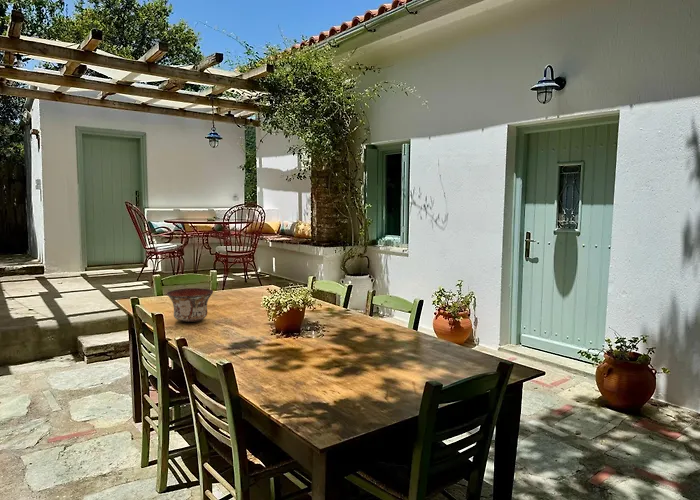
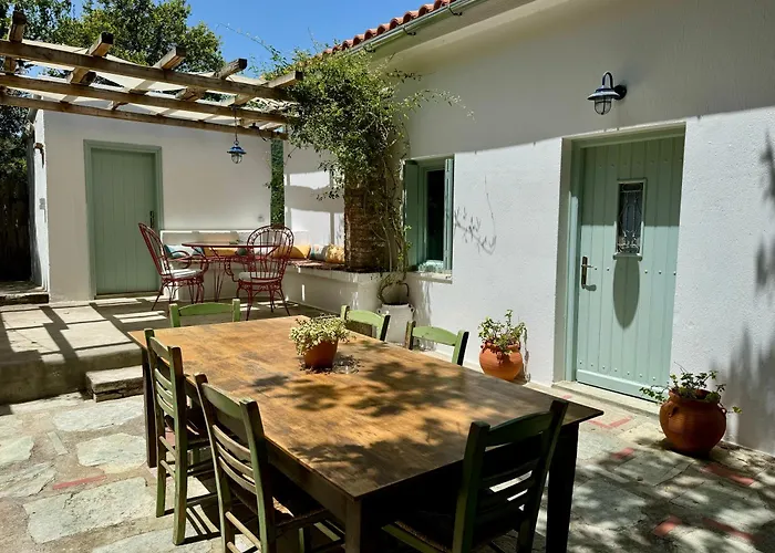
- bowl (190, 306)
